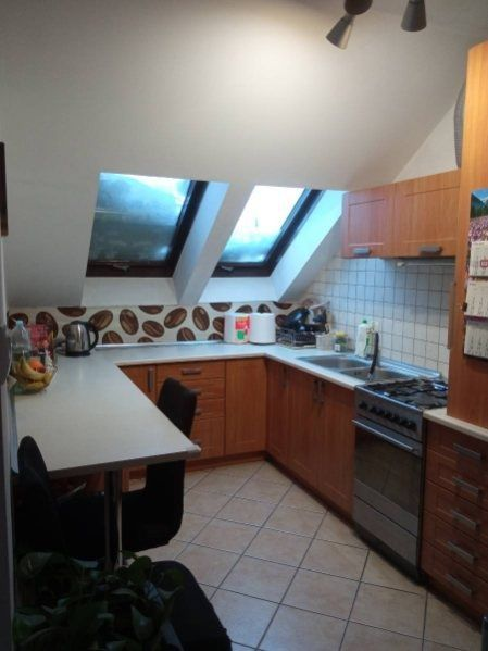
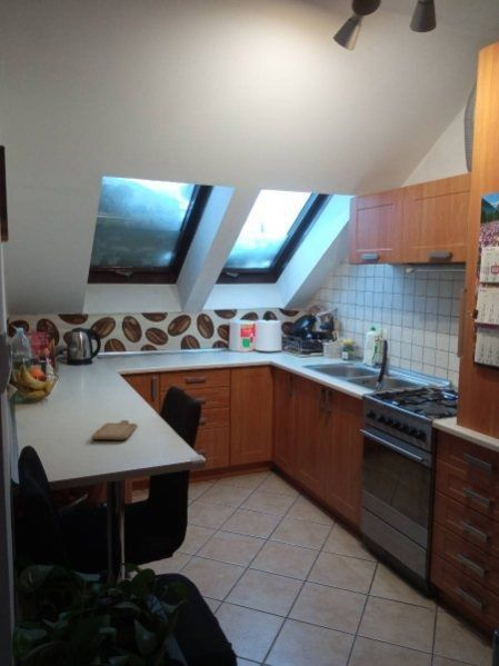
+ chopping board (117, 429)
